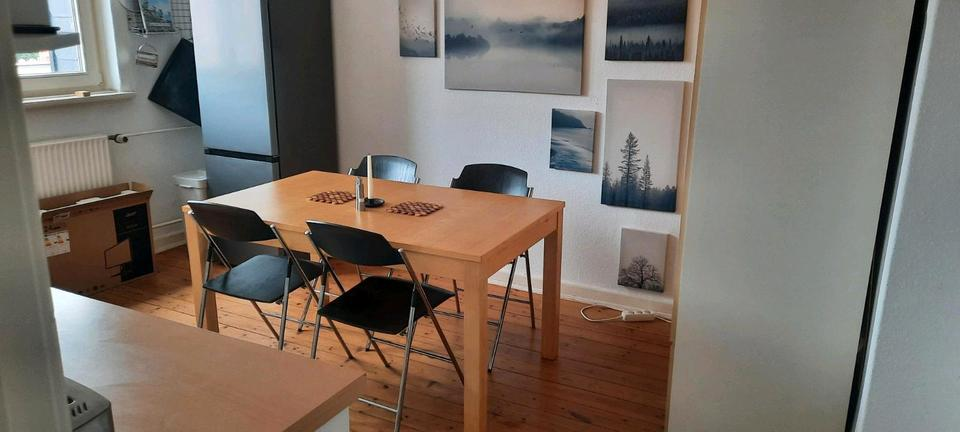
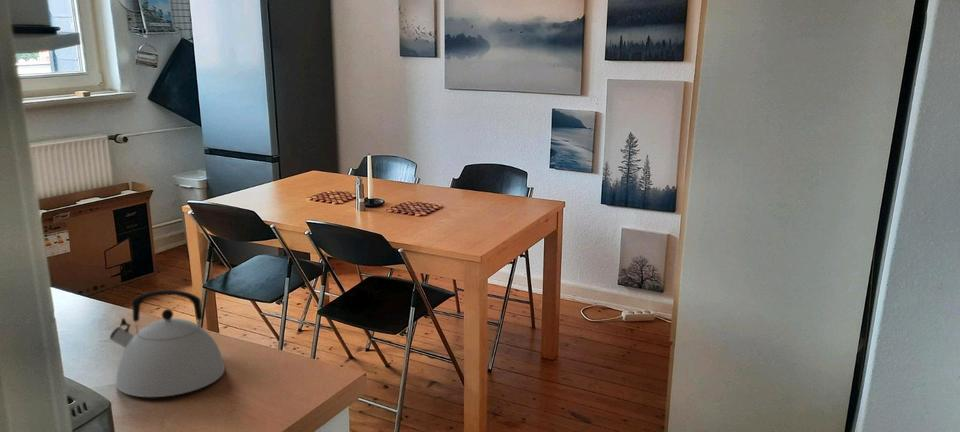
+ kettle (166, 333)
